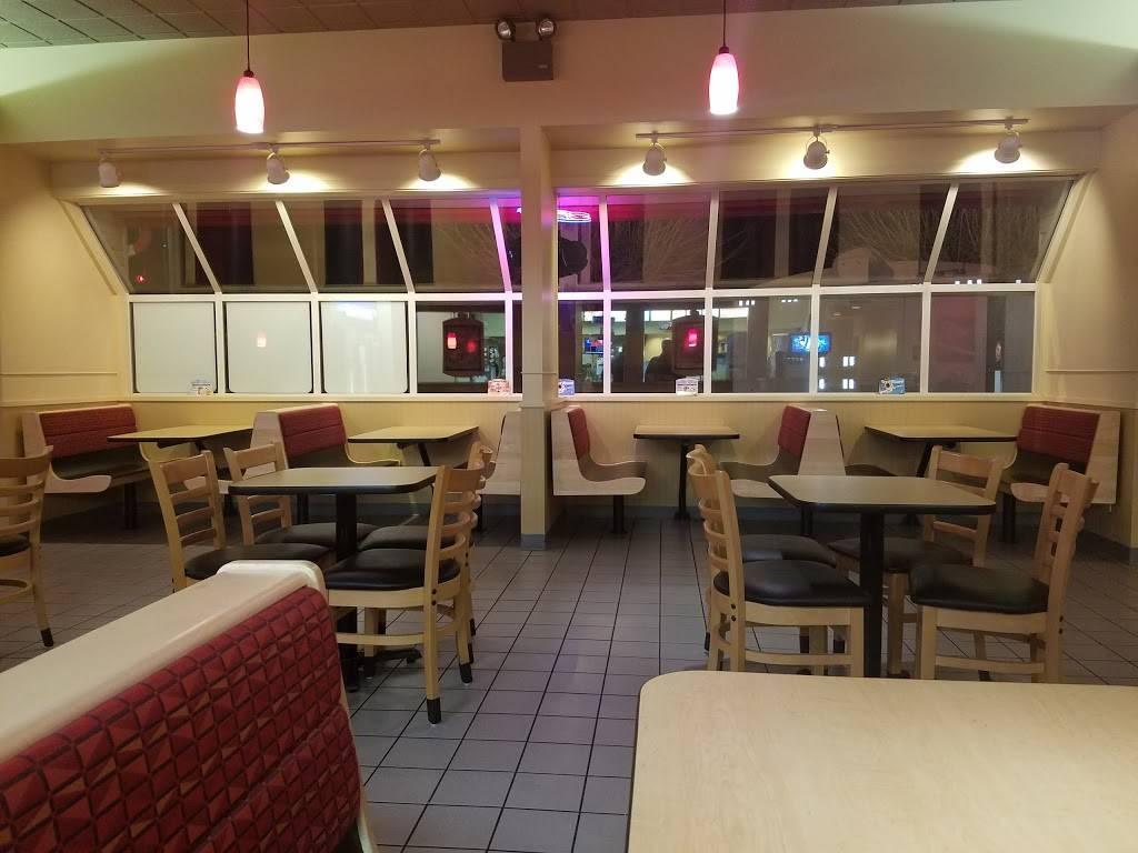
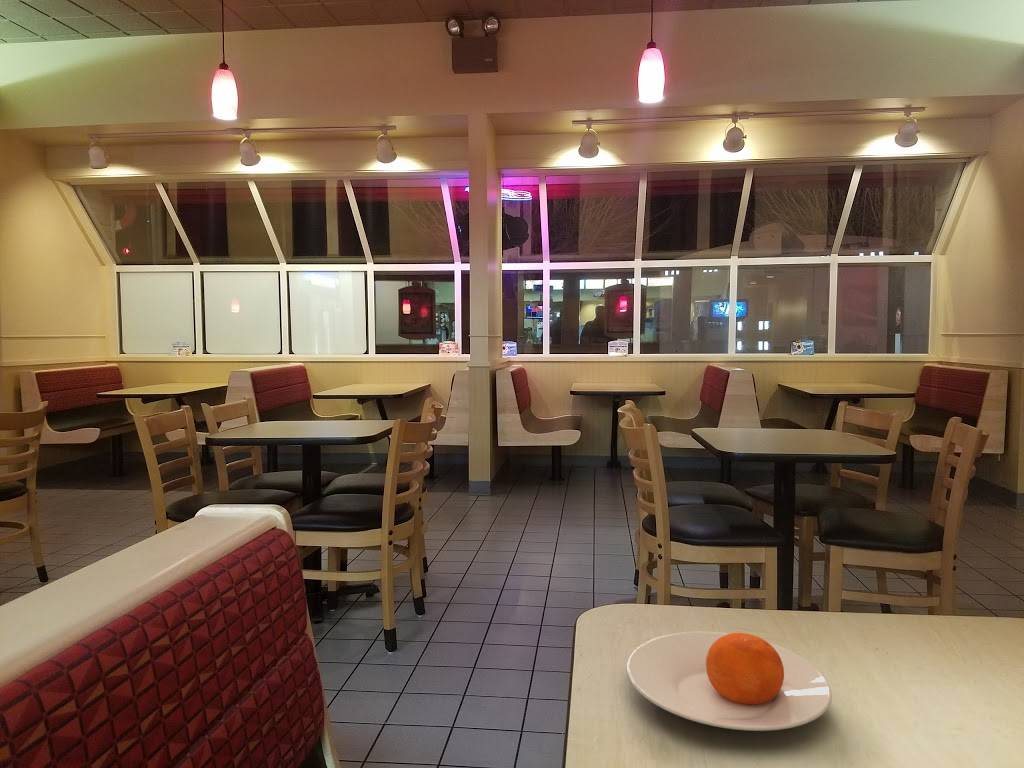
+ plate (725, 667)
